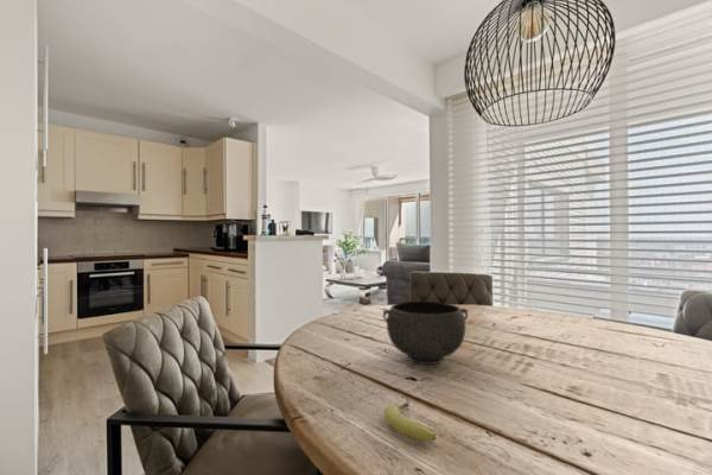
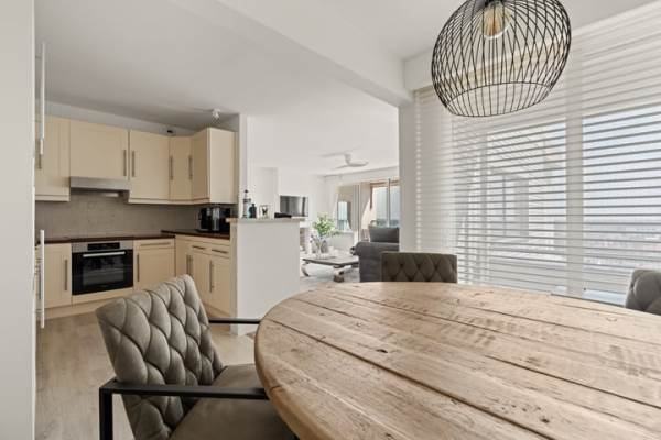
- fruit (405, 417)
- bowl (425, 332)
